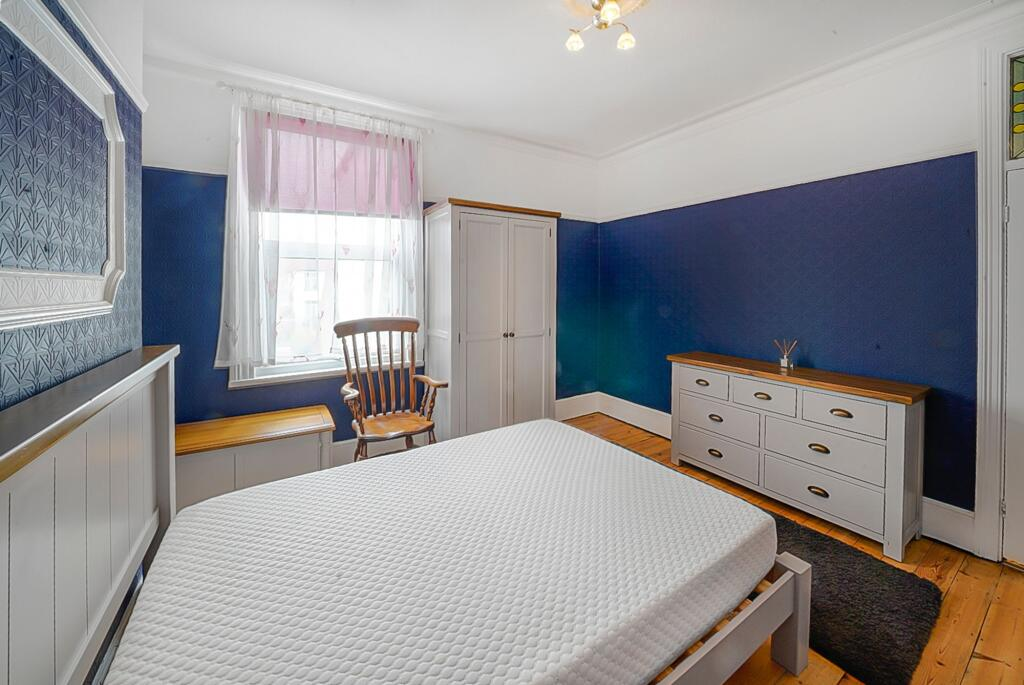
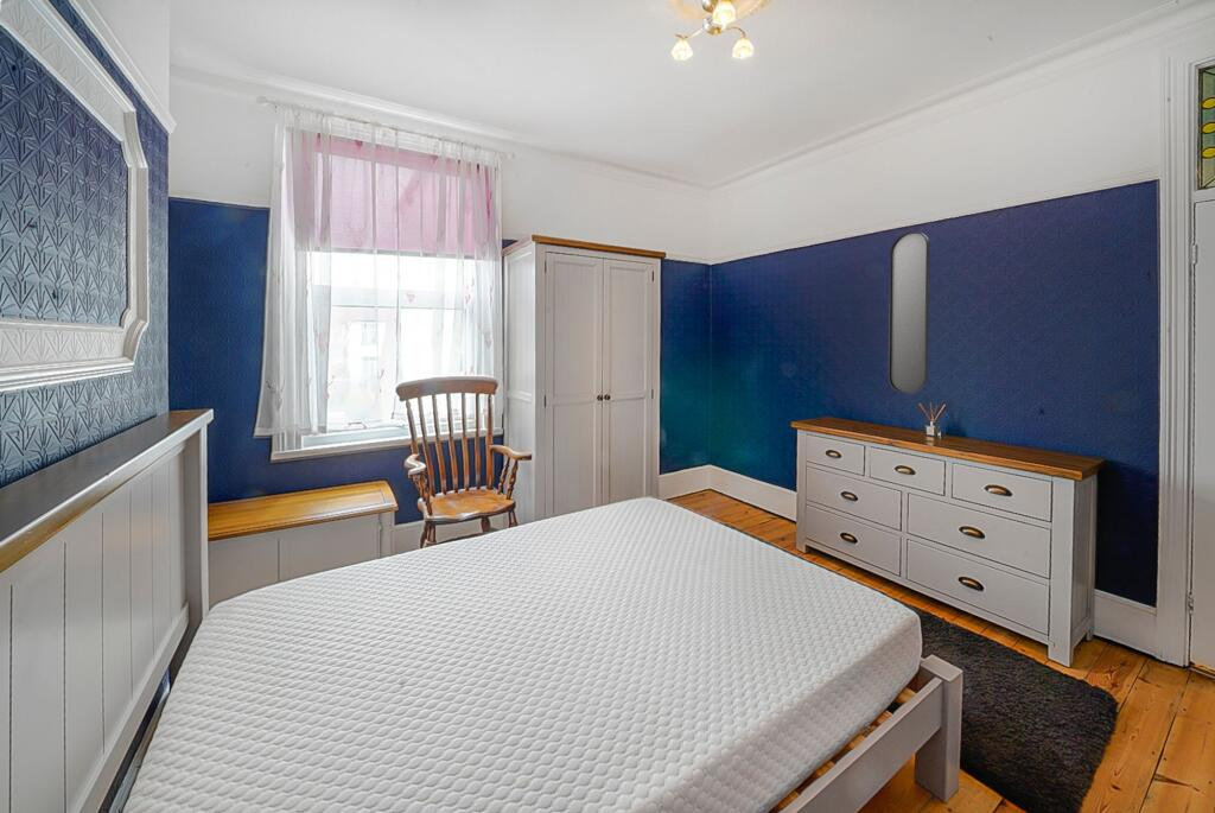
+ home mirror (908, 312)
